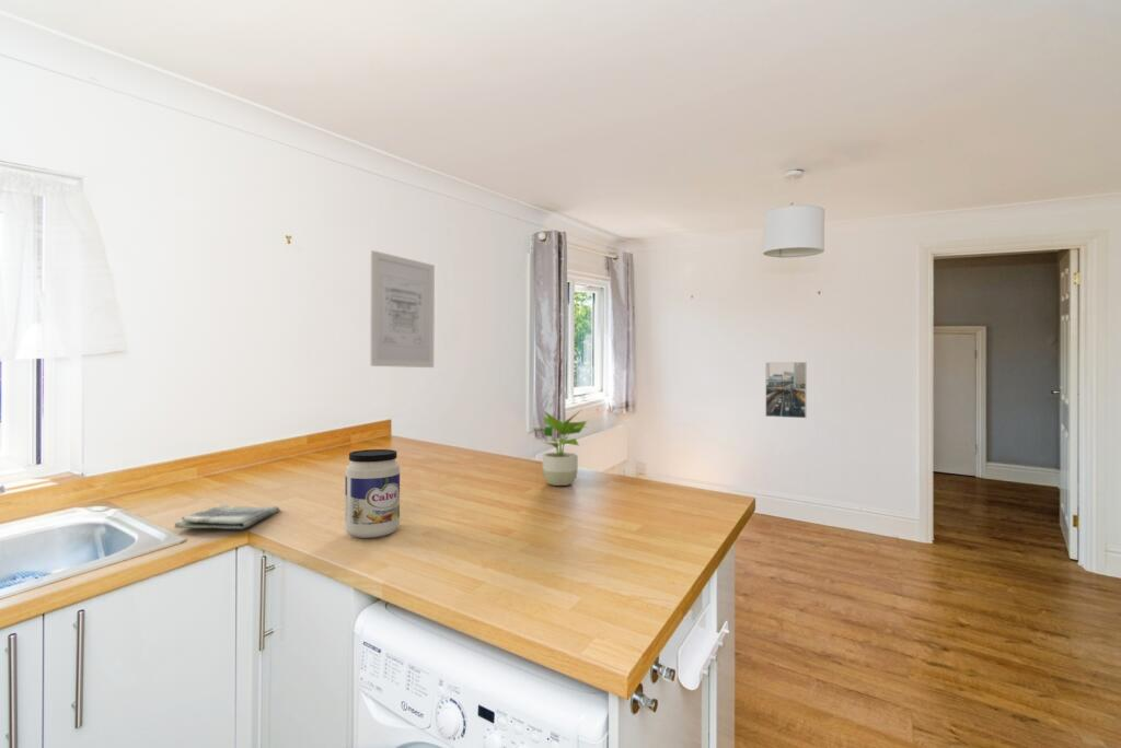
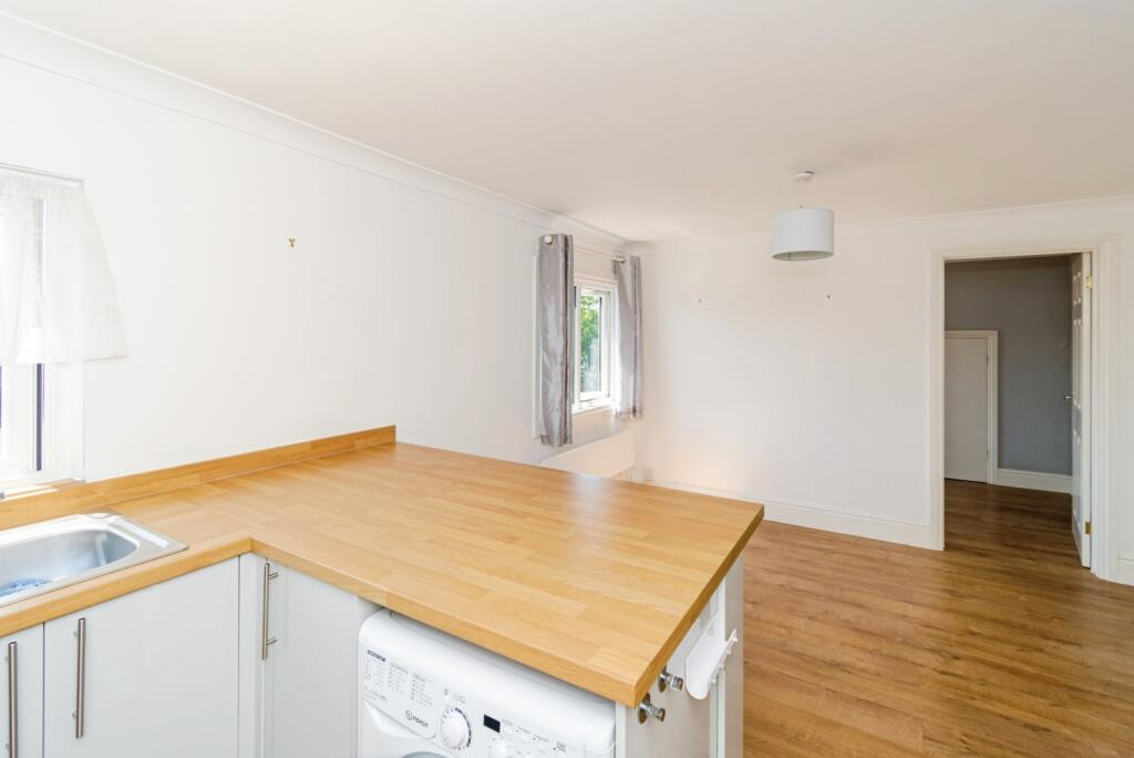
- jar (372, 491)
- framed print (785, 389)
- potted plant (564, 444)
- wall art (404, 312)
- dish towel (229, 514)
